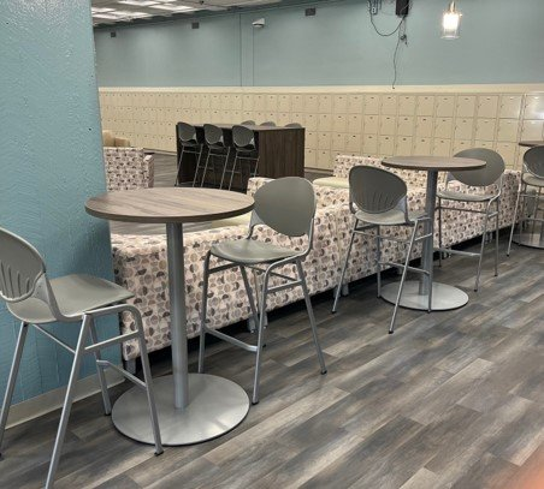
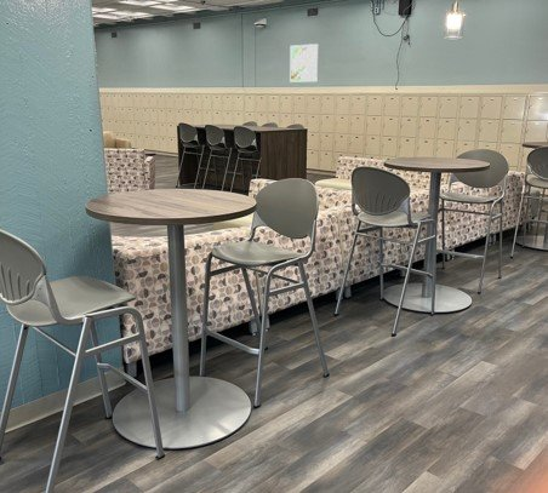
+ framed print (303, 63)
